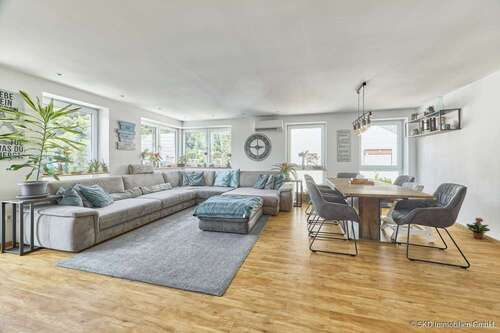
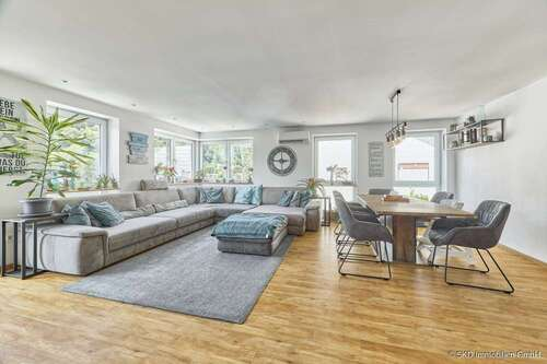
- potted plant (478, 228)
